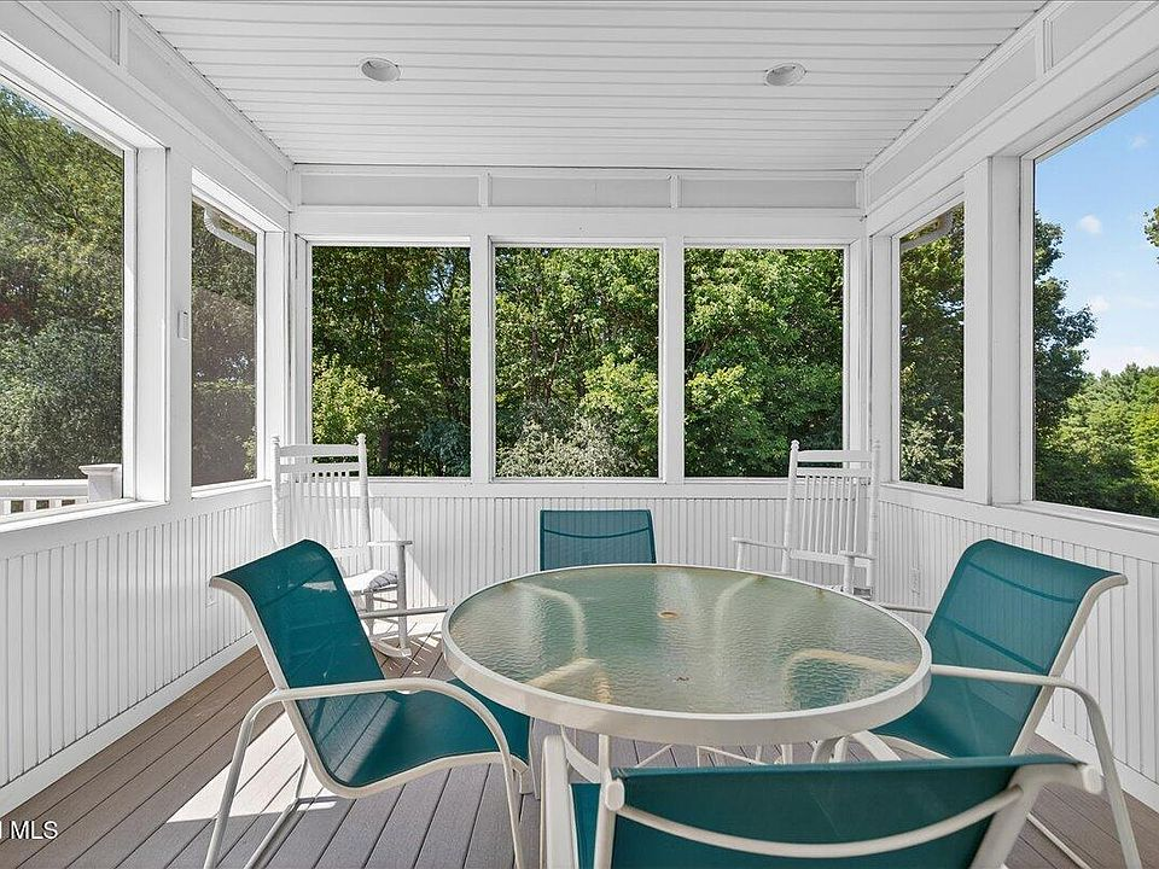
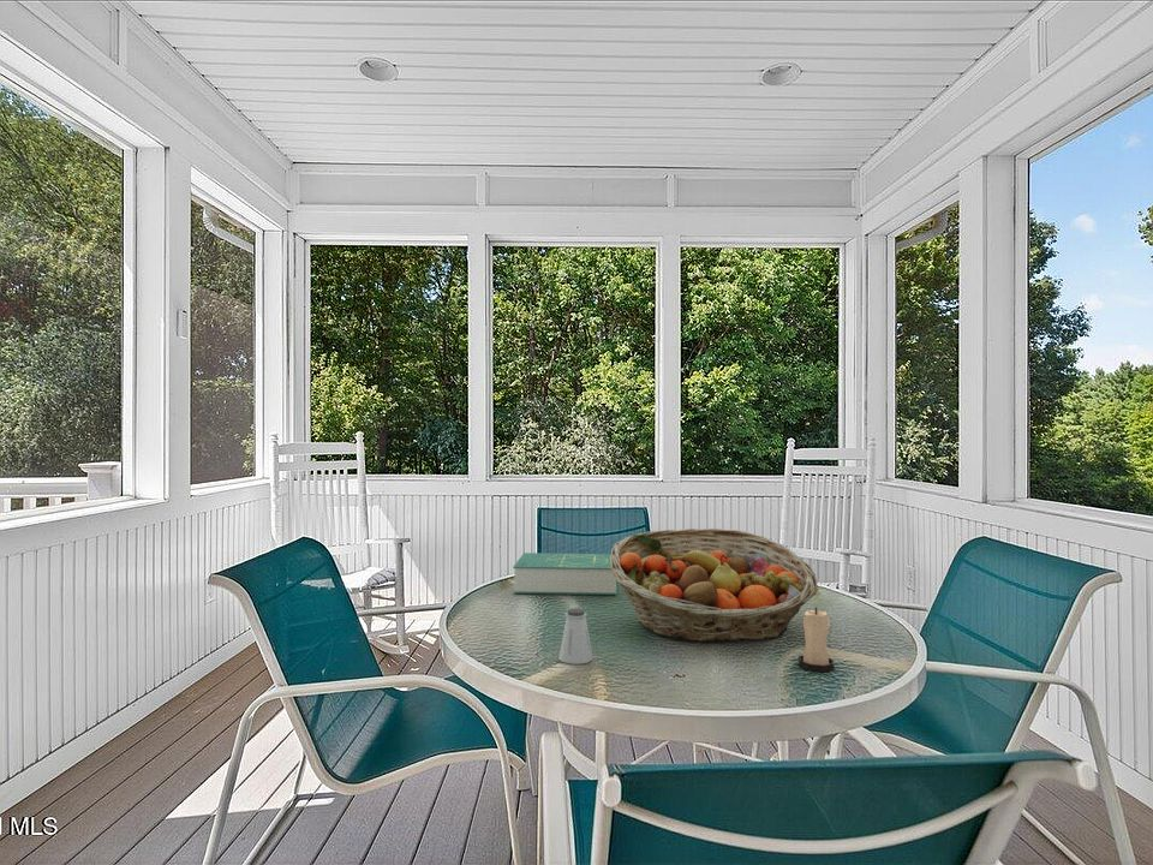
+ candle (816, 636)
+ book (567, 572)
+ saltshaker (575, 633)
+ fruit basket (710, 580)
